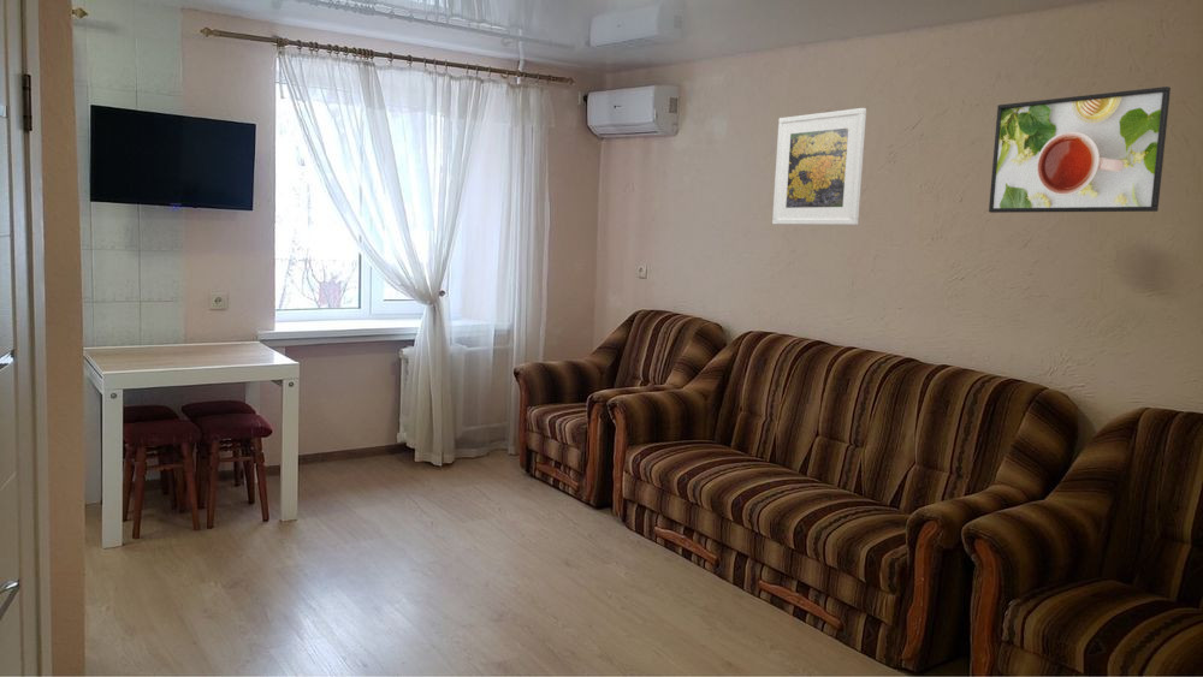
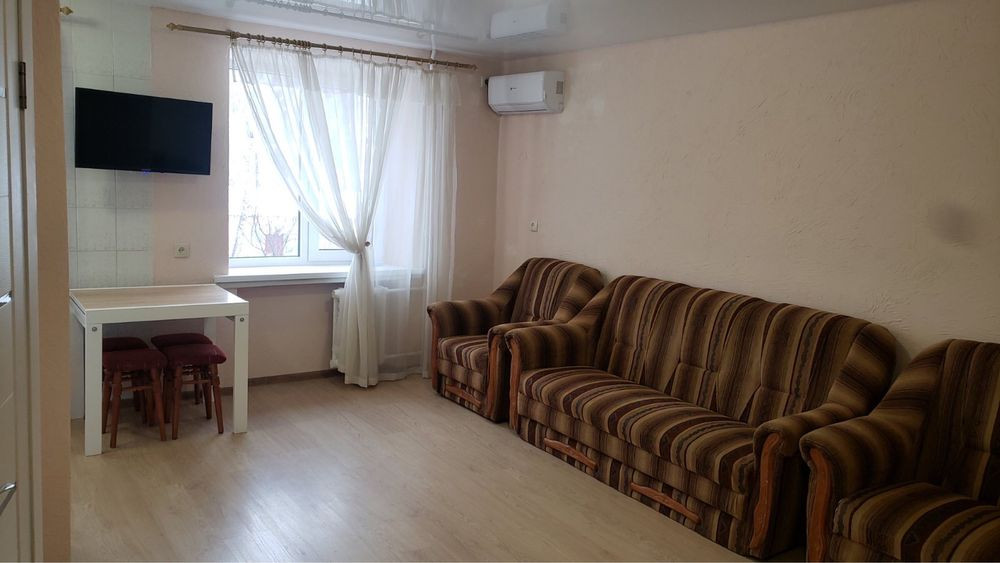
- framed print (1072, 154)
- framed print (817, 168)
